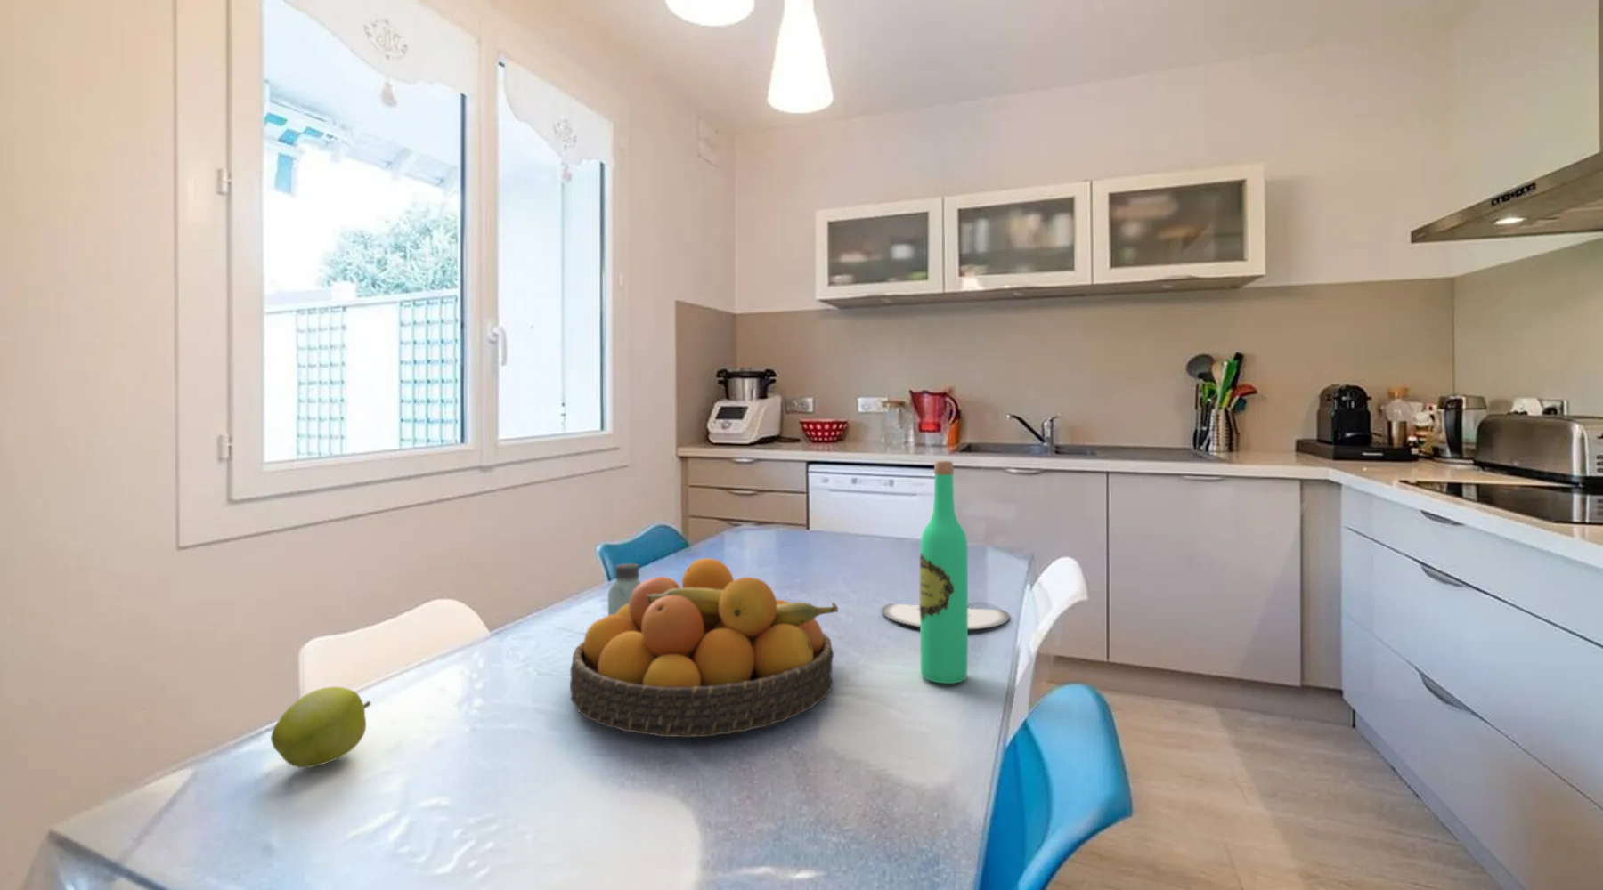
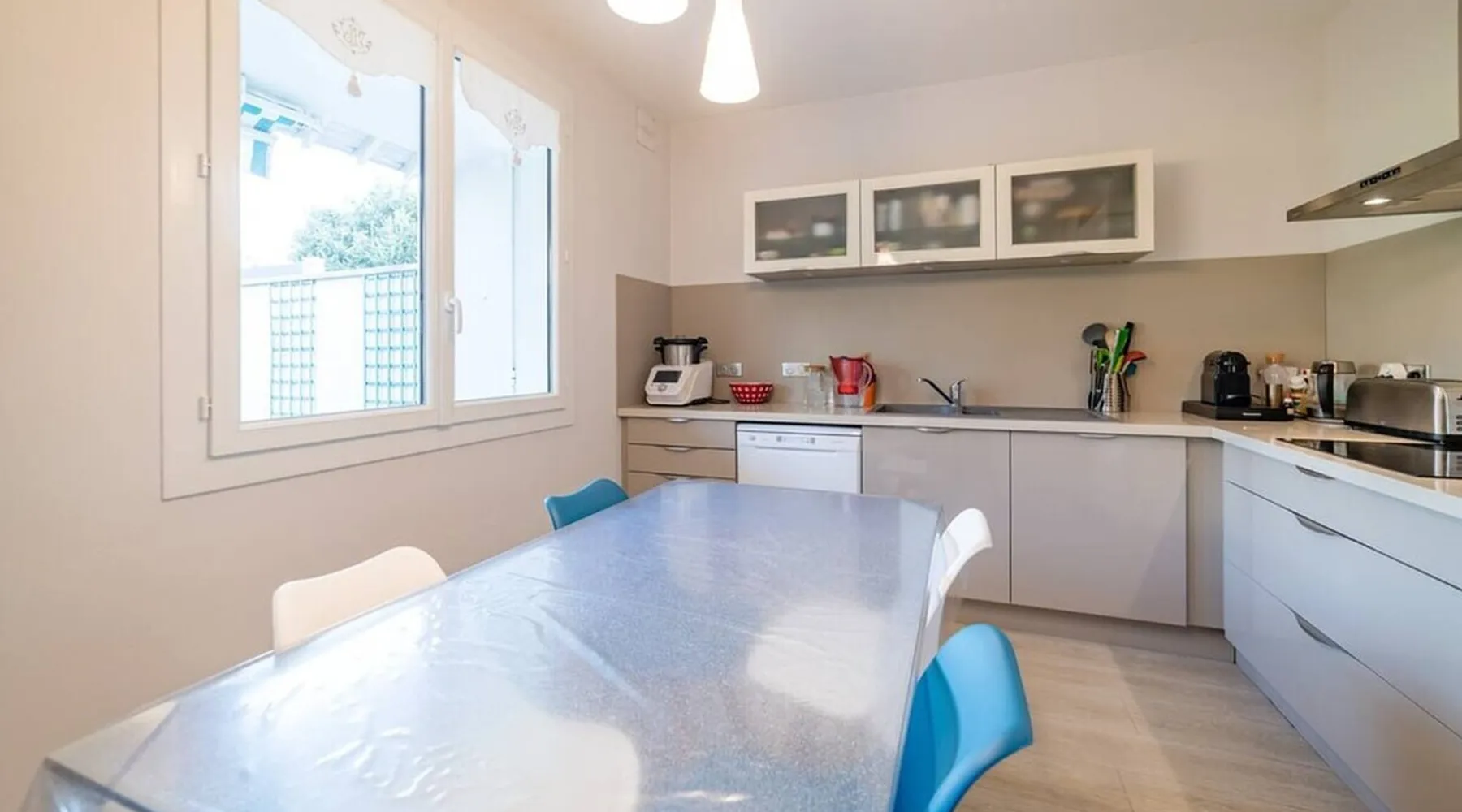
- wine bottle (943, 569)
- saltshaker (627, 593)
- fruit bowl (704, 627)
- plate (968, 611)
- apple (322, 726)
